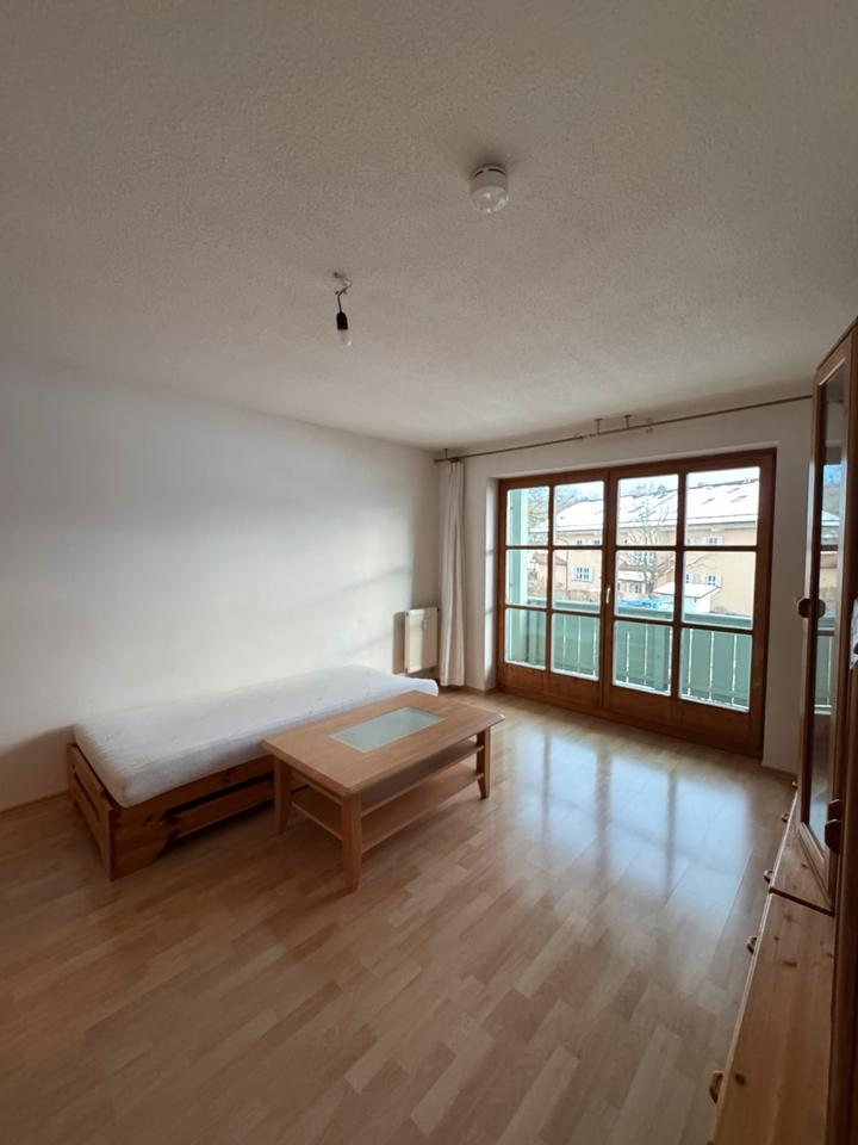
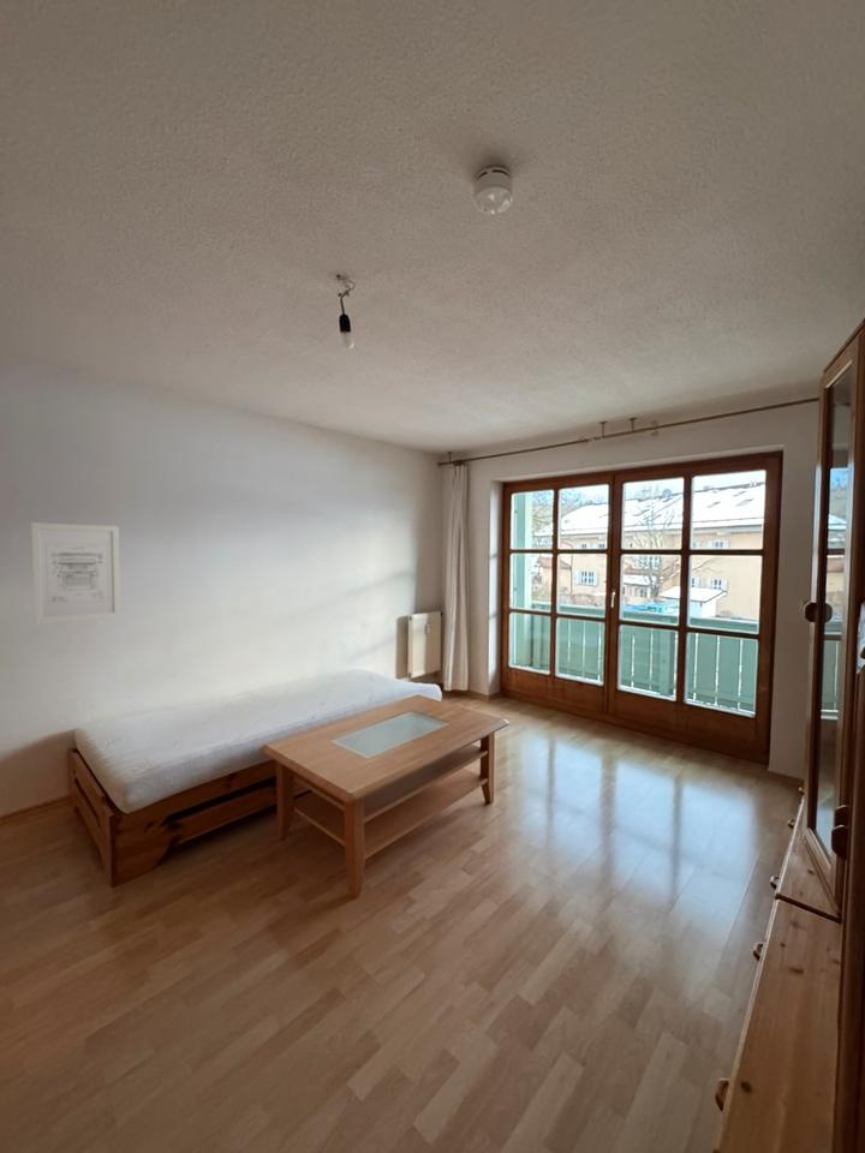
+ wall art (78, 572)
